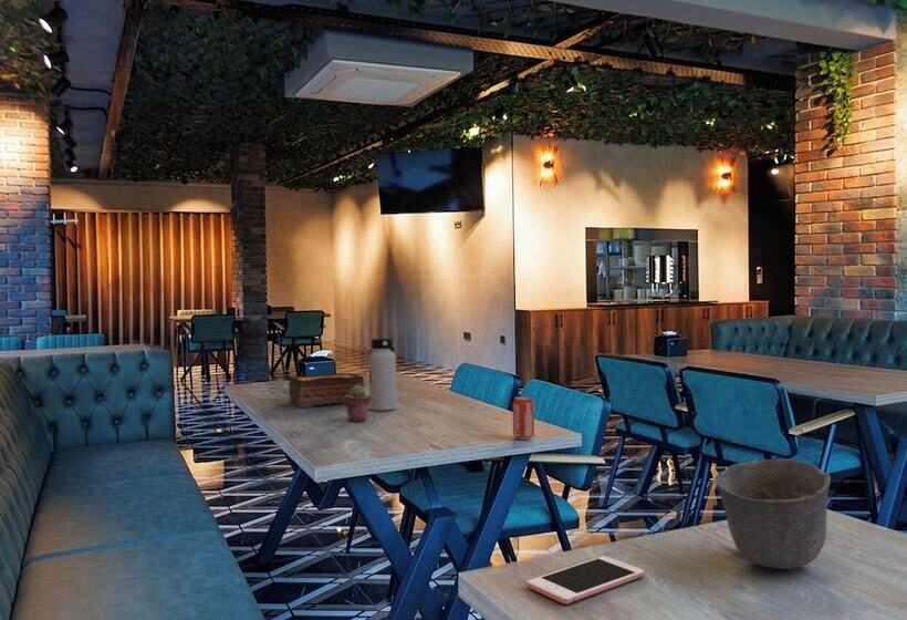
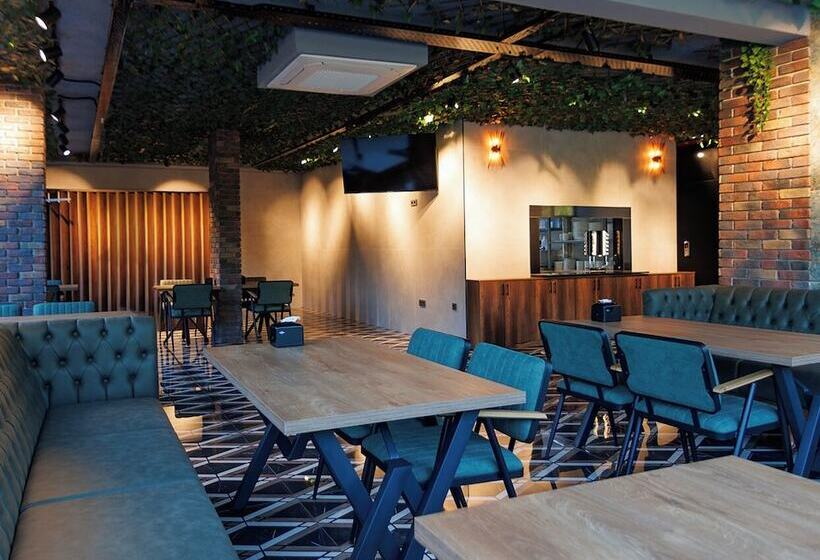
- potted succulent (357, 402)
- beverage can (523, 417)
- tissue box (326, 389)
- water bottle (382, 373)
- cup (771, 517)
- cell phone (586, 578)
